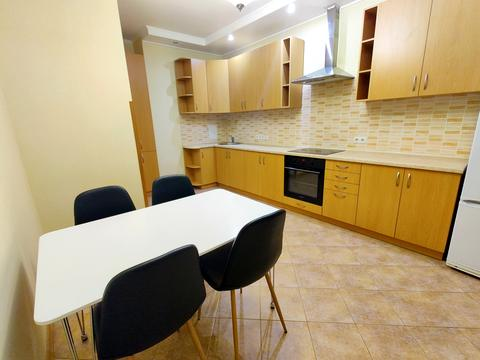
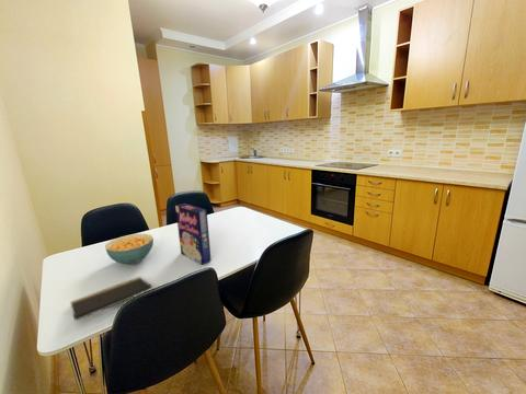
+ cereal box (193, 232)
+ notepad (112, 296)
+ cereal bowl (132, 251)
